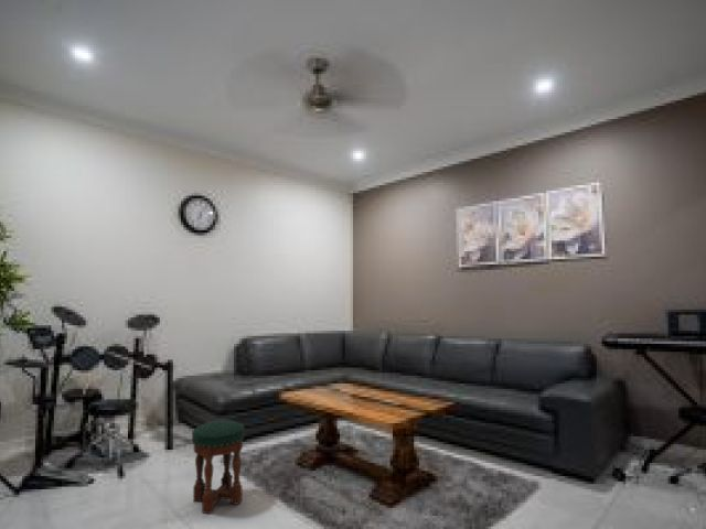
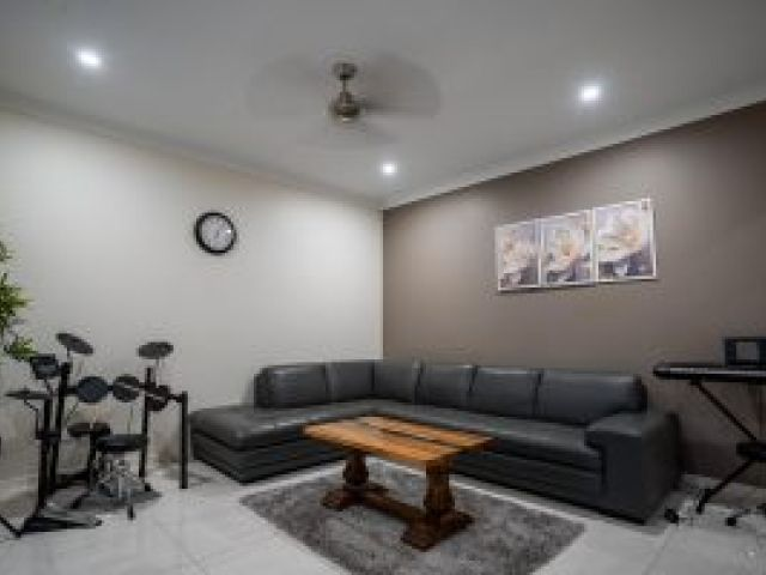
- stool (223, 458)
